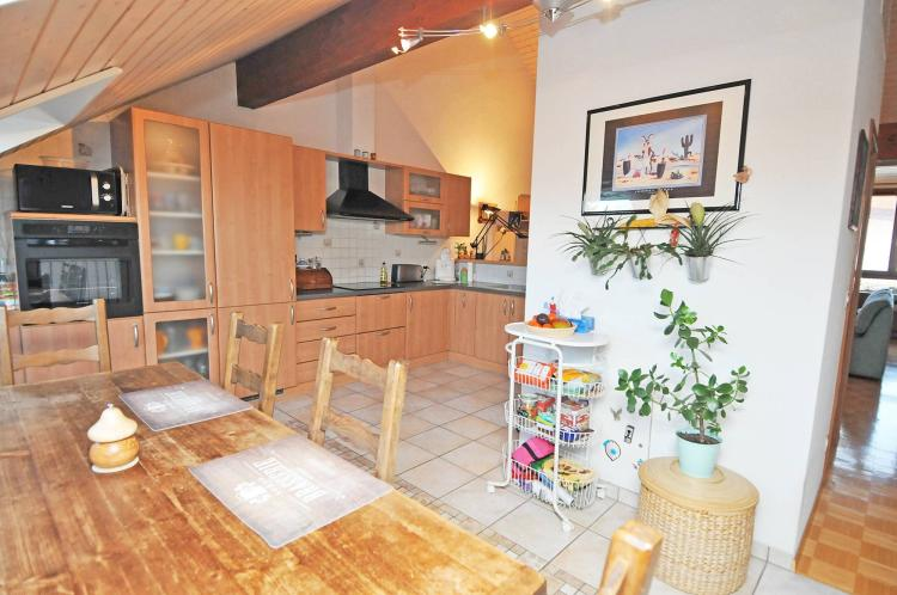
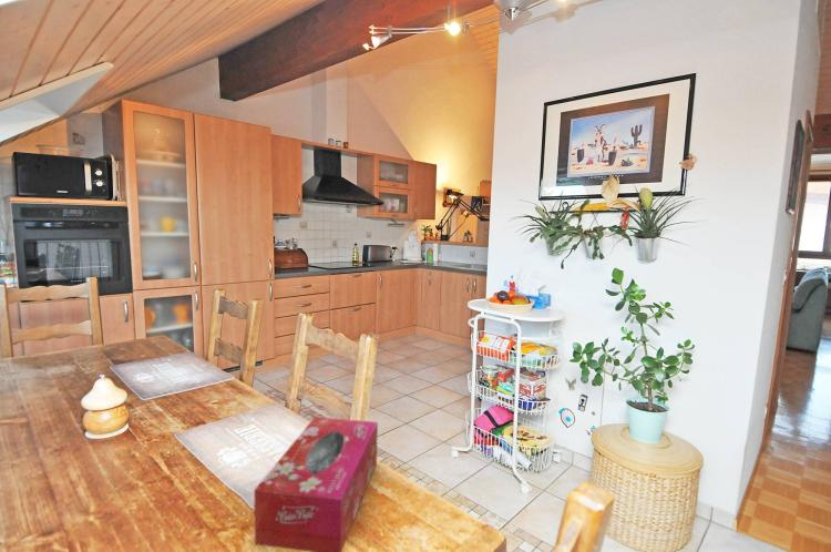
+ tissue box (325, 473)
